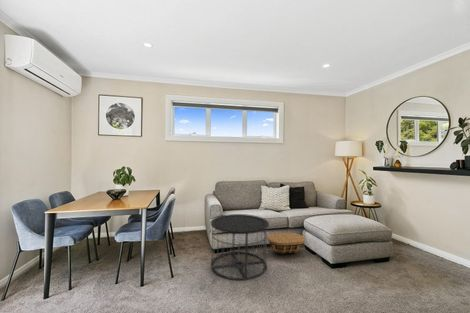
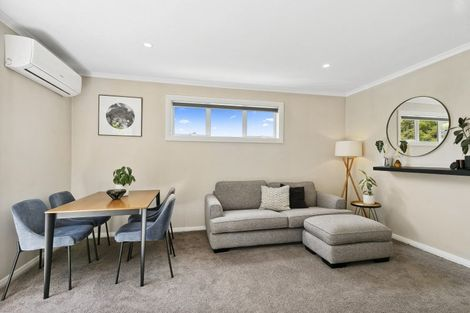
- side table (239, 244)
- basket (286, 244)
